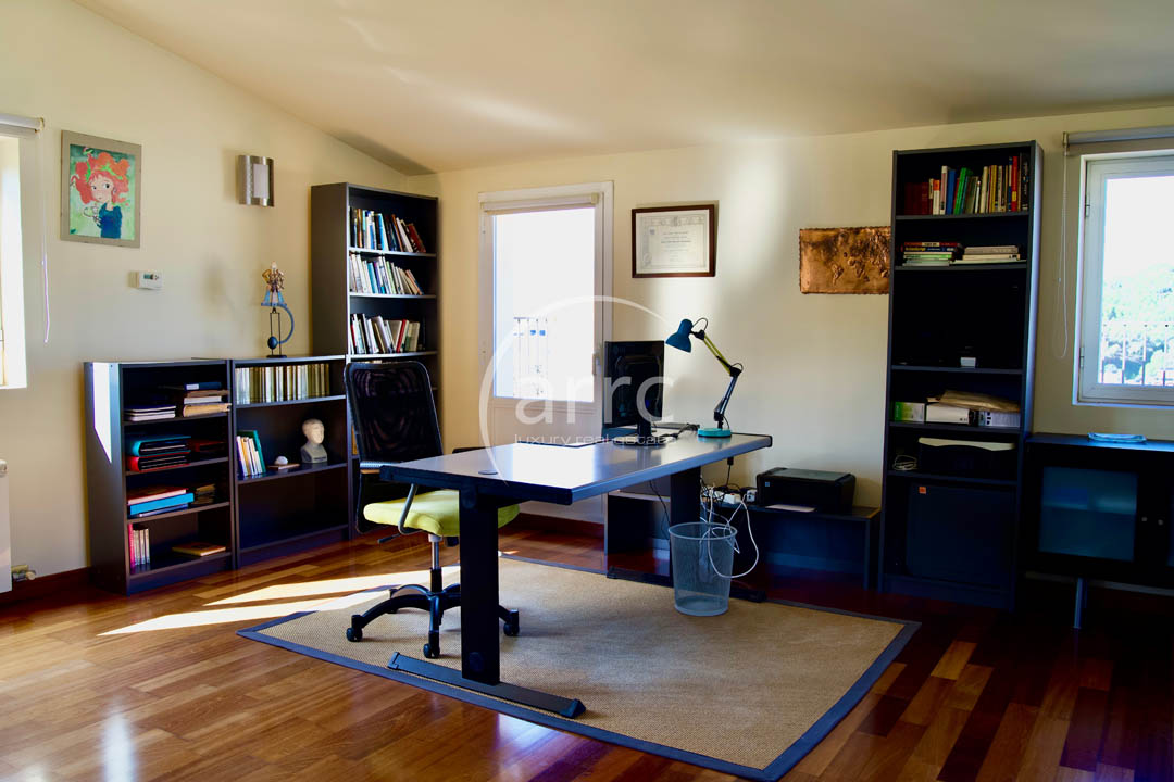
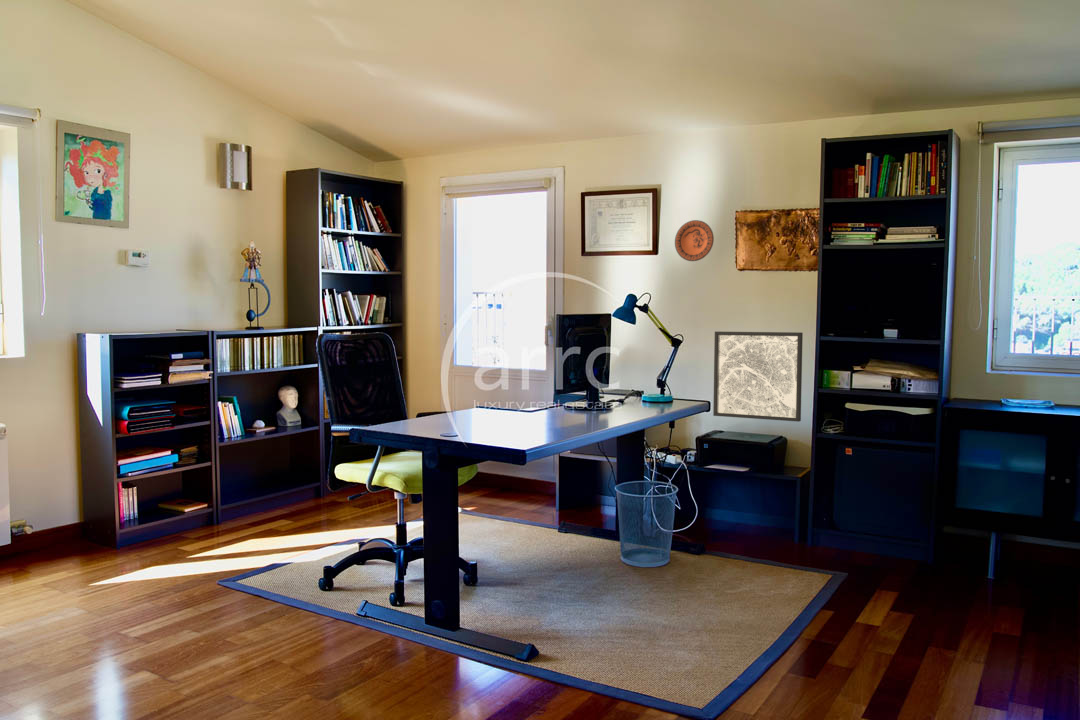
+ wall art (756, 375)
+ decorative plate (694, 240)
